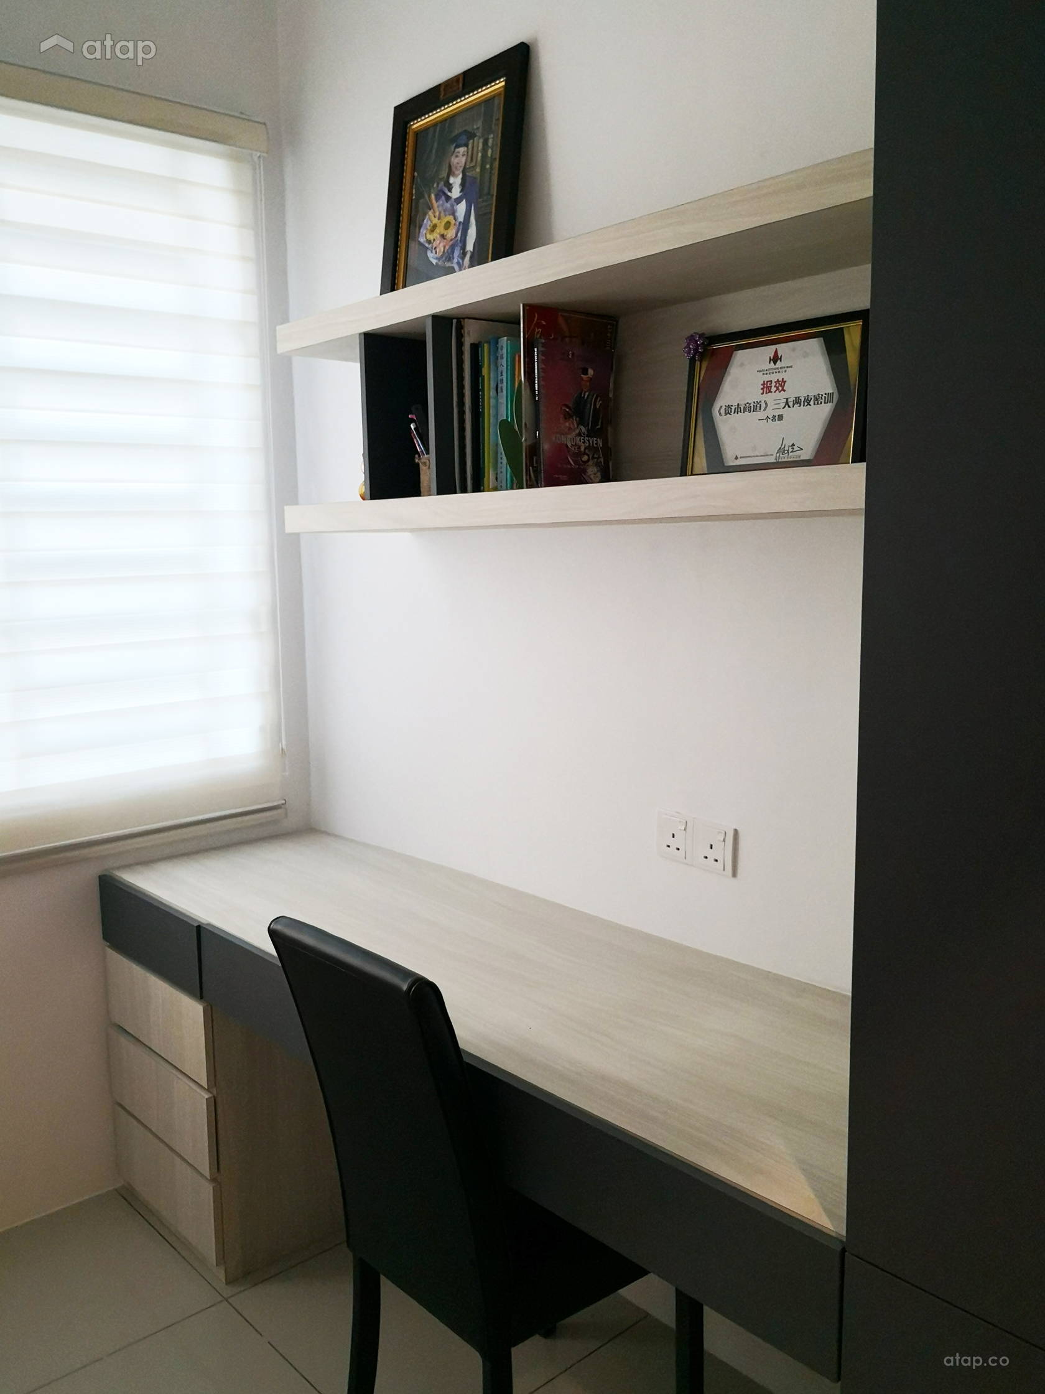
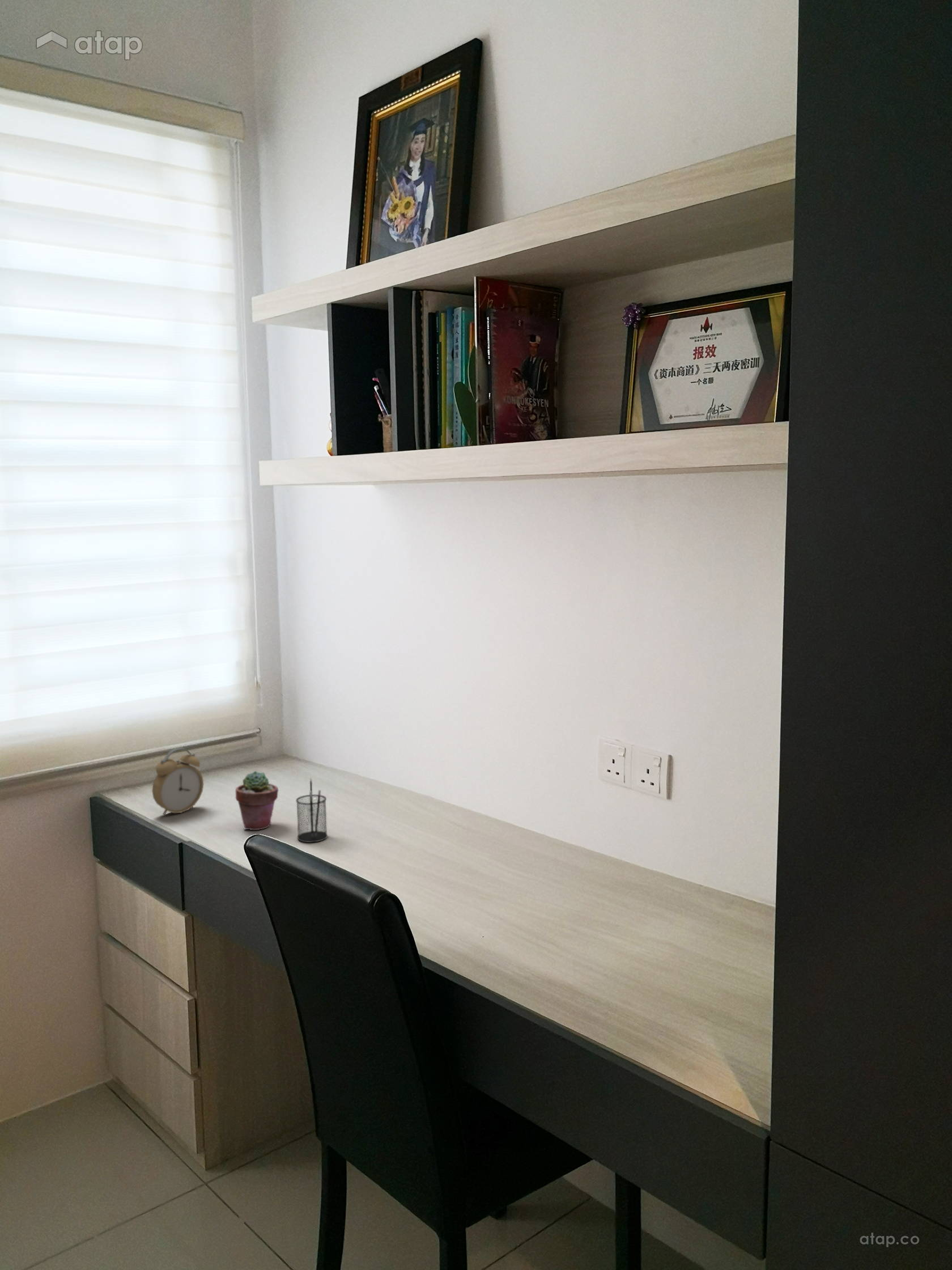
+ alarm clock (178, 780)
+ pencil holder (311, 809)
+ potted succulent (257, 798)
